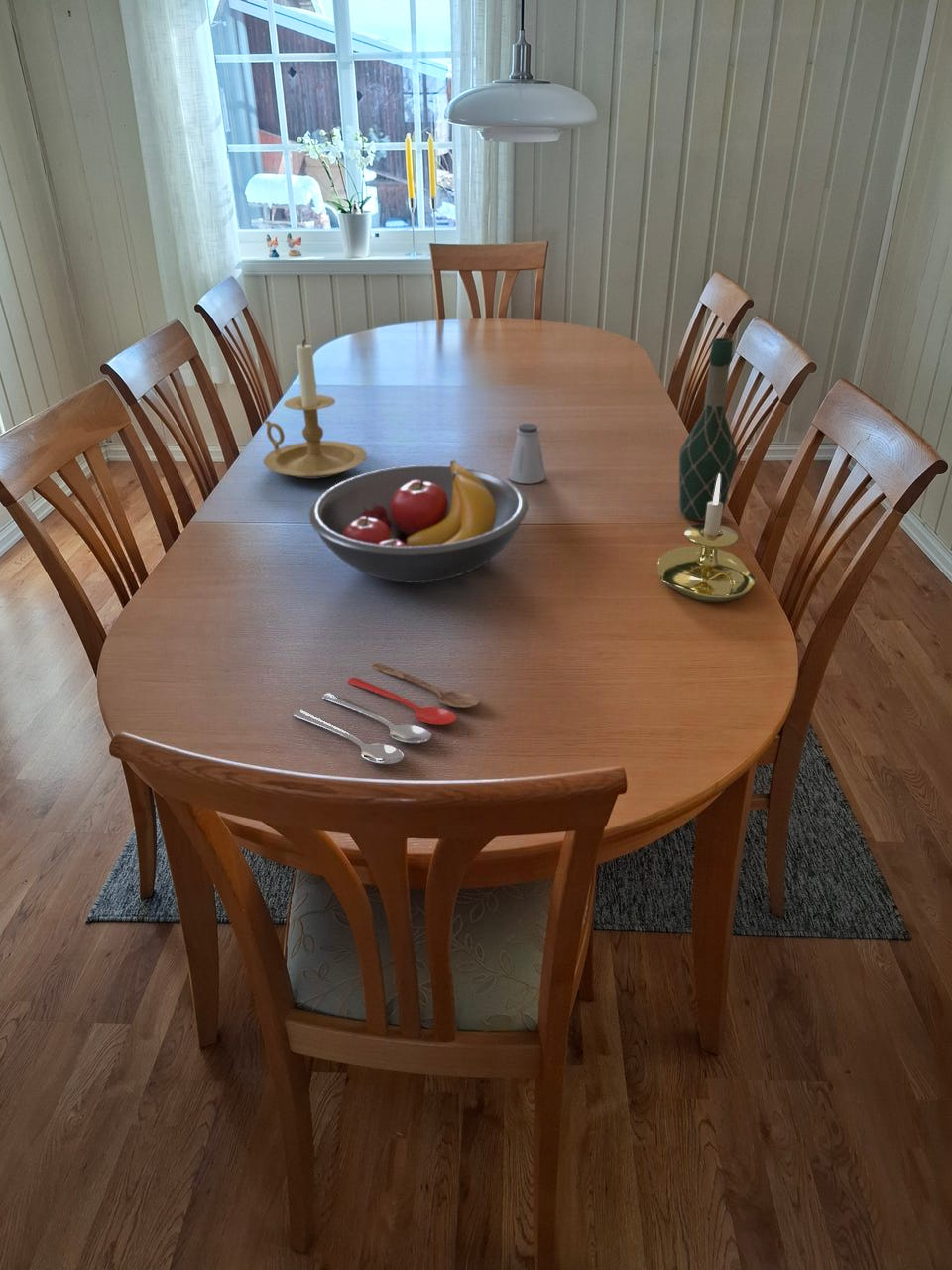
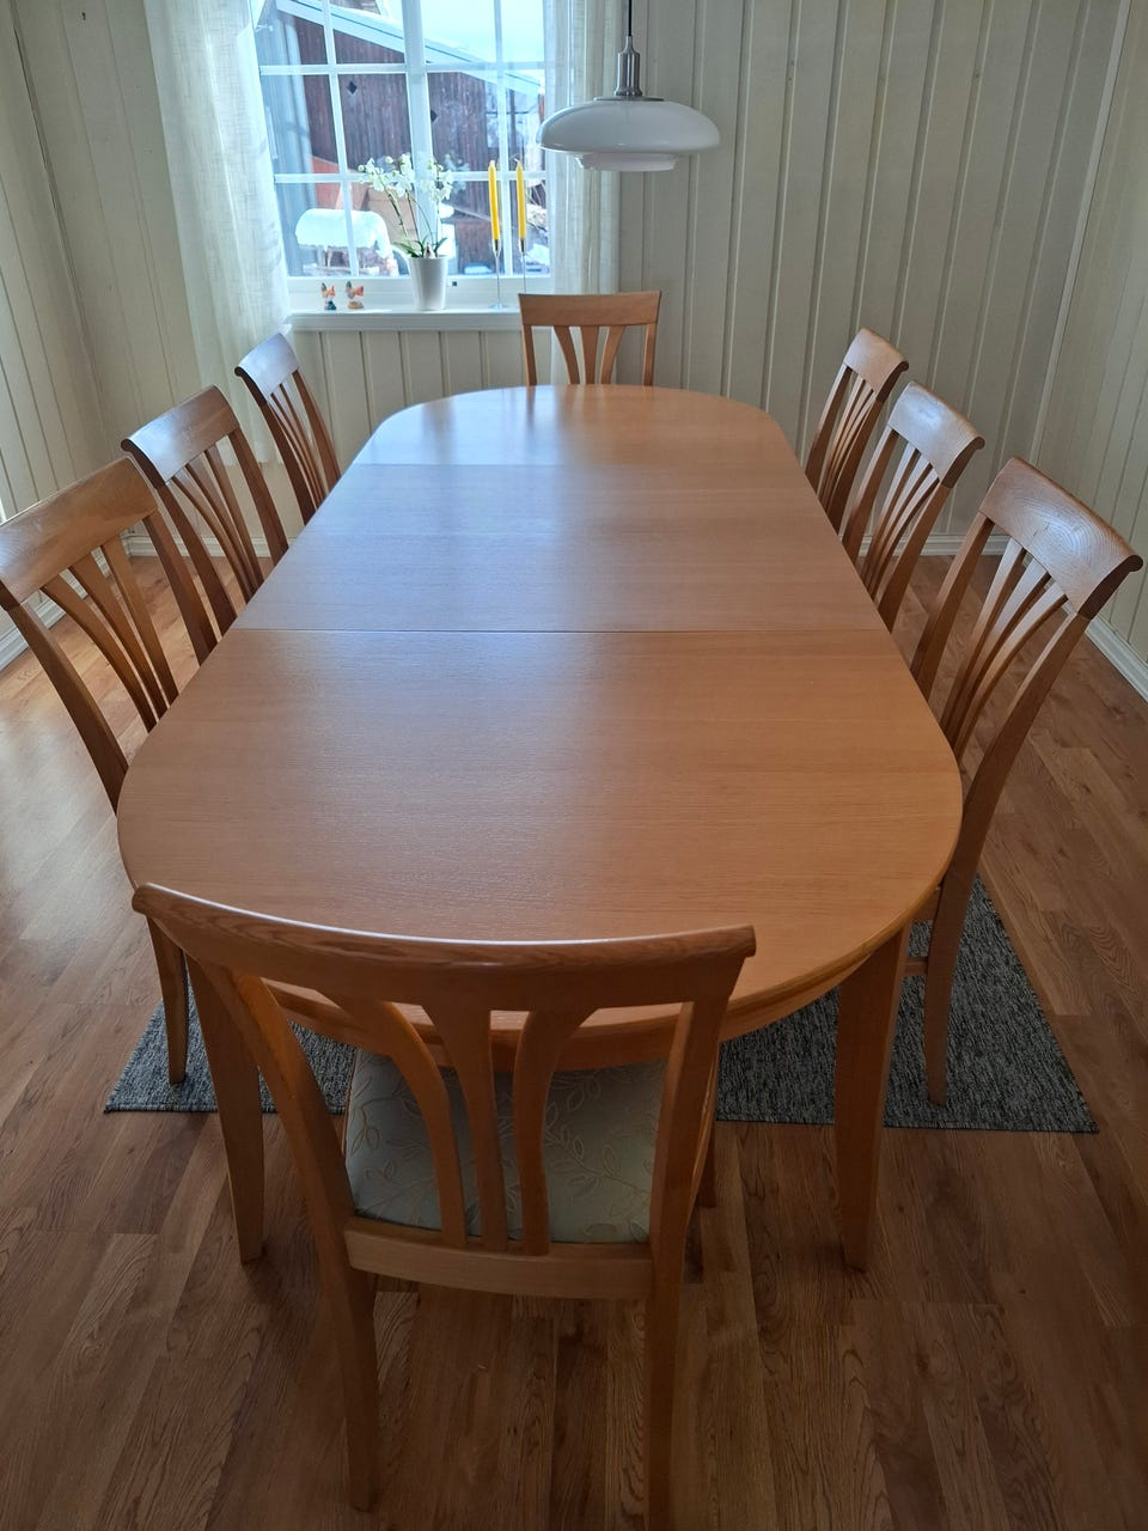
- wine bottle (711, 431)
- candle holder (309, 407)
- candle holder (715, 533)
- fruit bowl (419, 524)
- cooking utensil (381, 716)
- saltshaker (528, 451)
